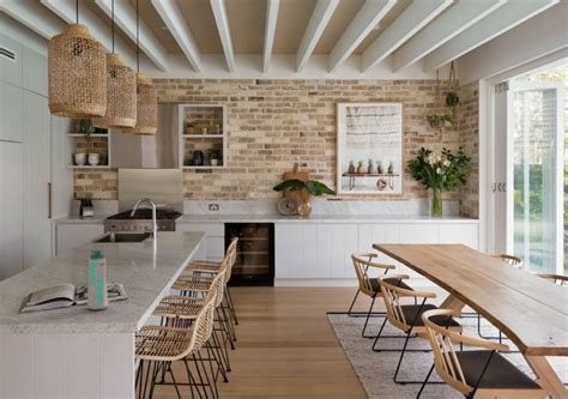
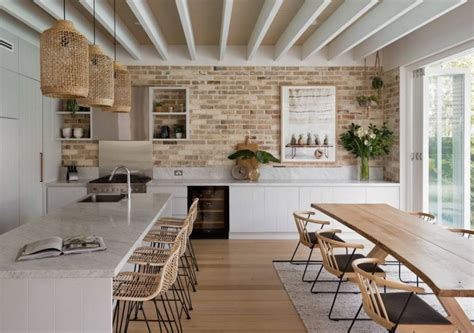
- water bottle (97, 278)
